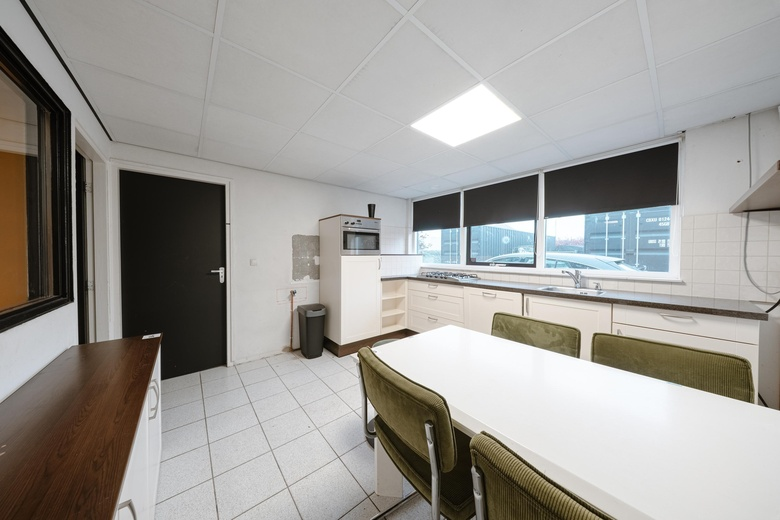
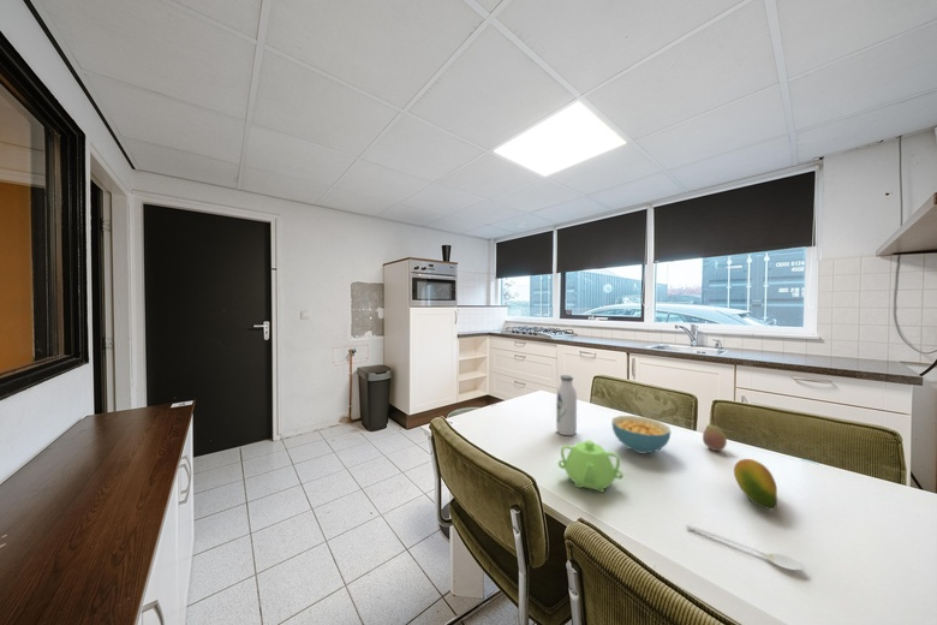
+ water bottle (566, 404)
+ fruit (714, 433)
+ stirrer (739, 544)
+ cereal bowl (639, 436)
+ fruit (754, 481)
+ teapot (589, 463)
